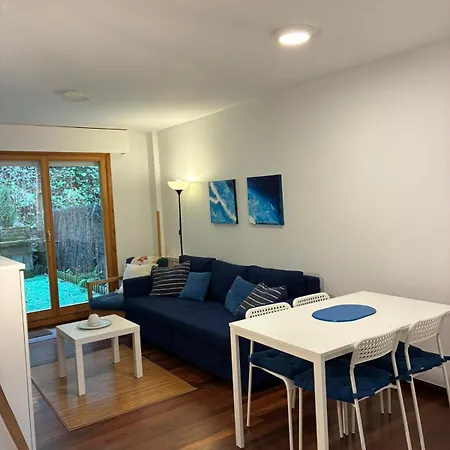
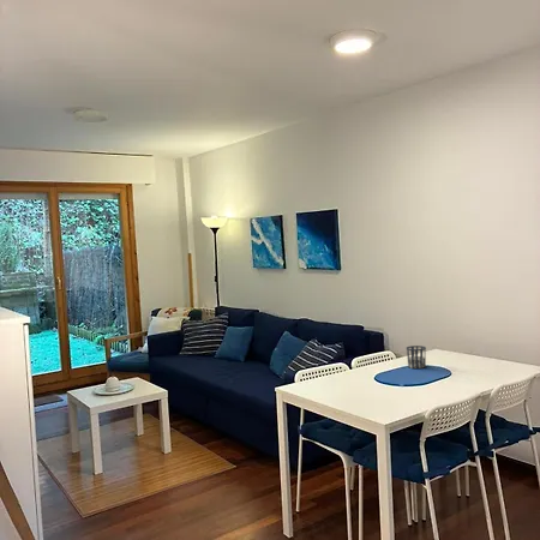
+ cup (416, 356)
